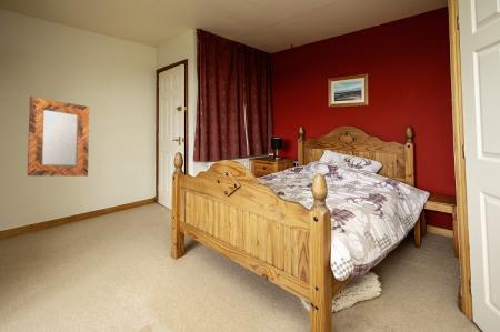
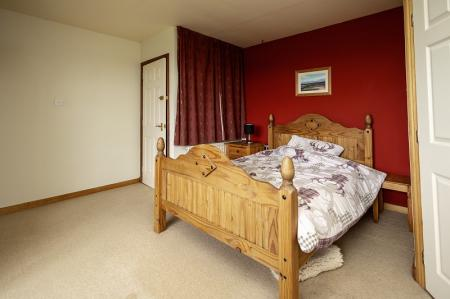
- home mirror (60, 139)
